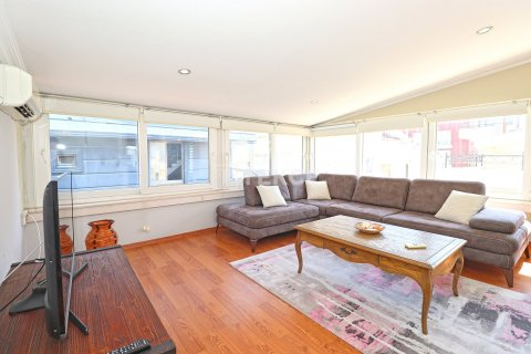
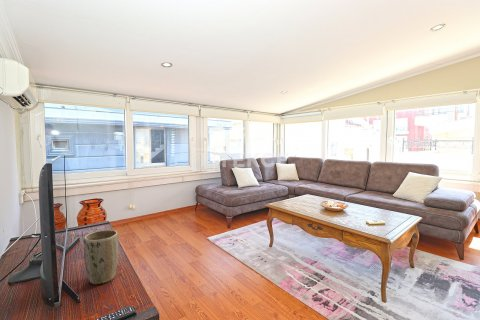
+ plant pot (102, 256)
